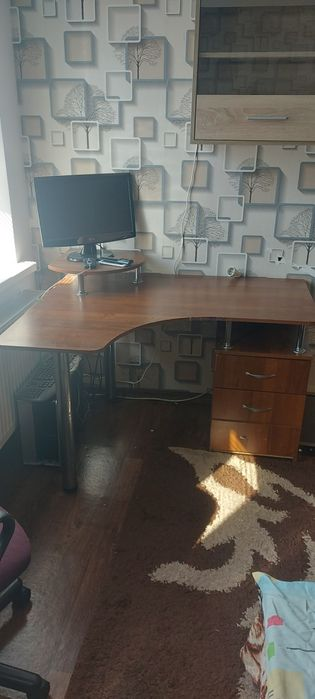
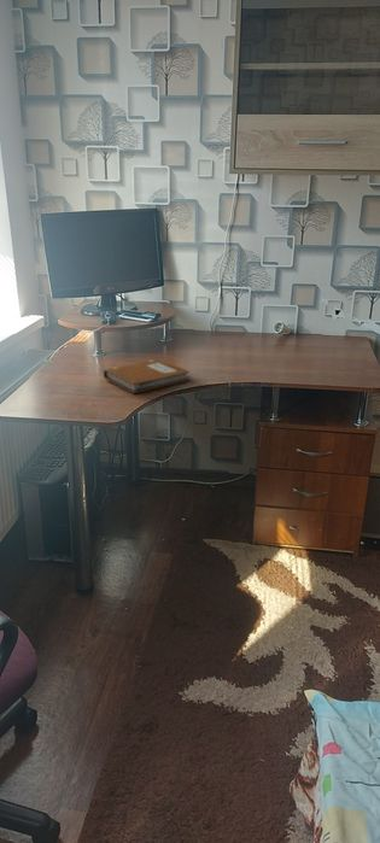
+ notebook (147, 374)
